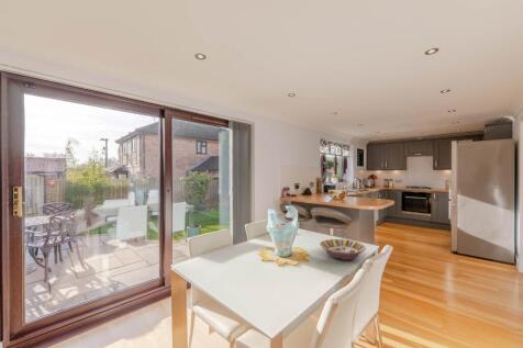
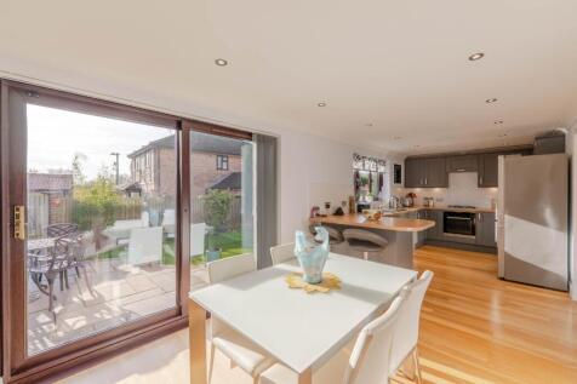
- serving bowl (342, 250)
